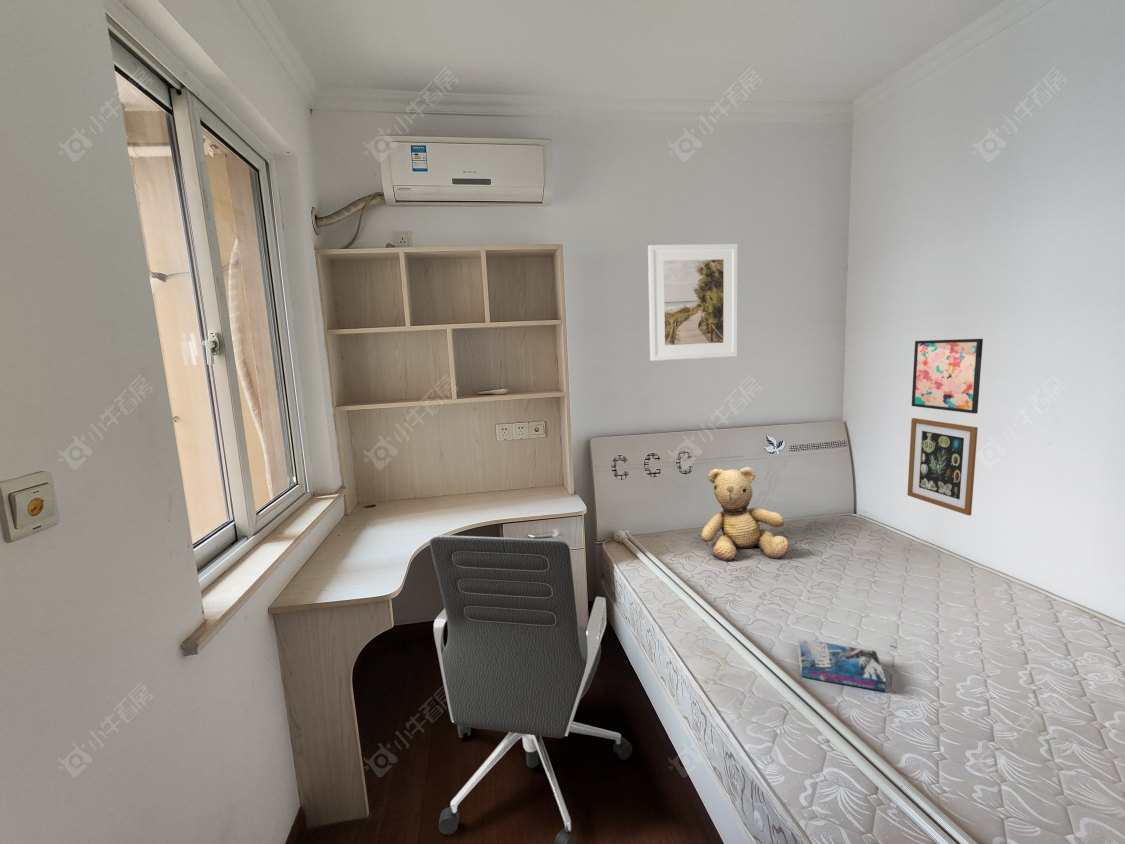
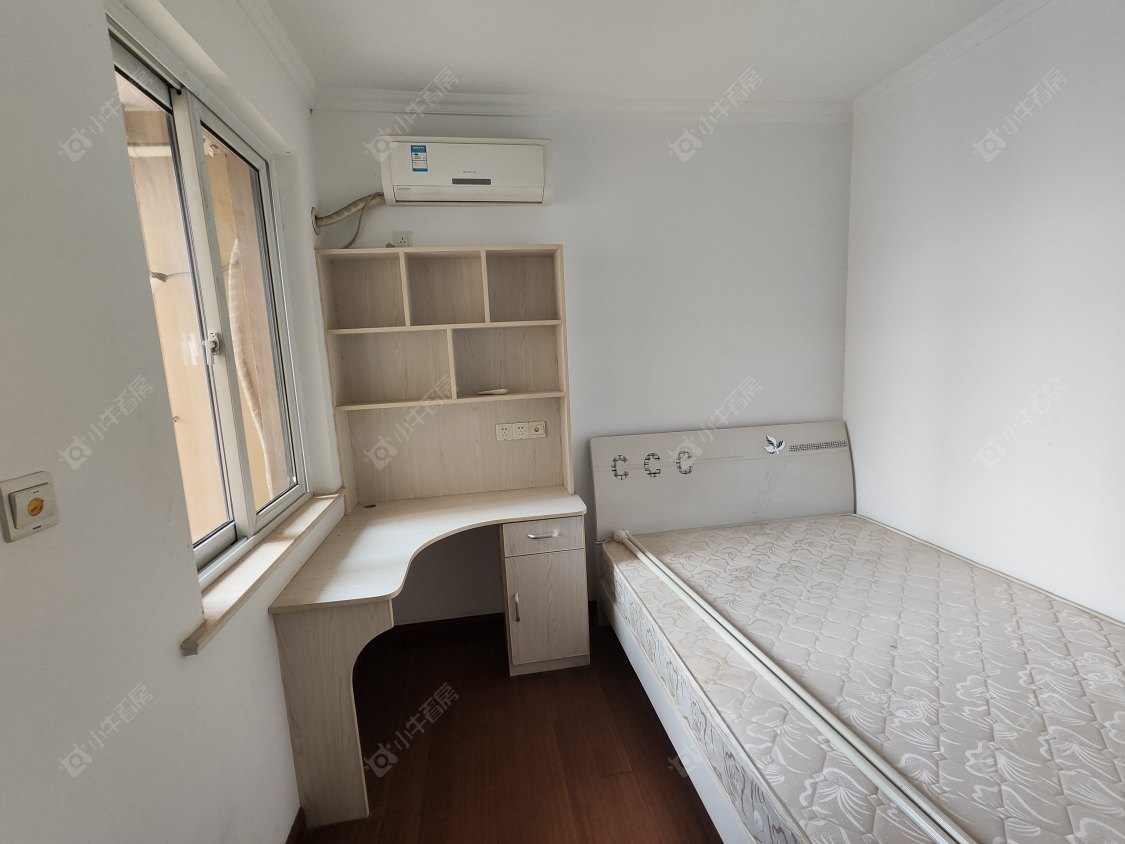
- office chair (528, 641)
- book (838, 663)
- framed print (693, 302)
- teddy bear (742, 510)
- wall art (939, 464)
- wall art (944, 375)
